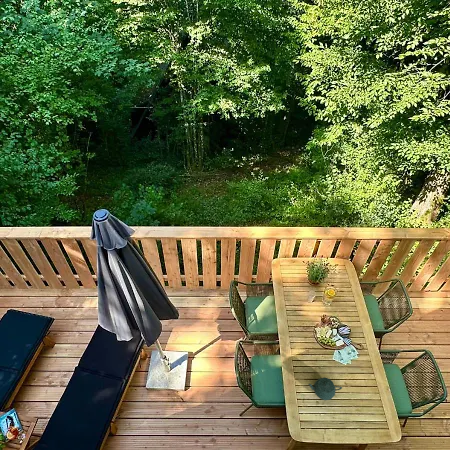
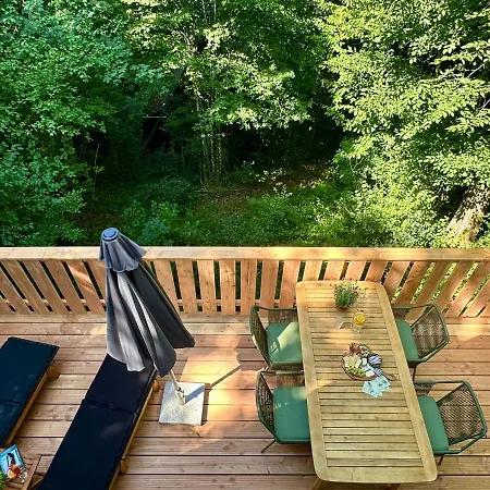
- teapot (324, 387)
